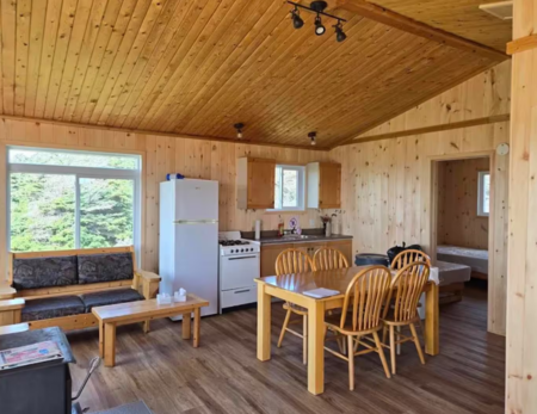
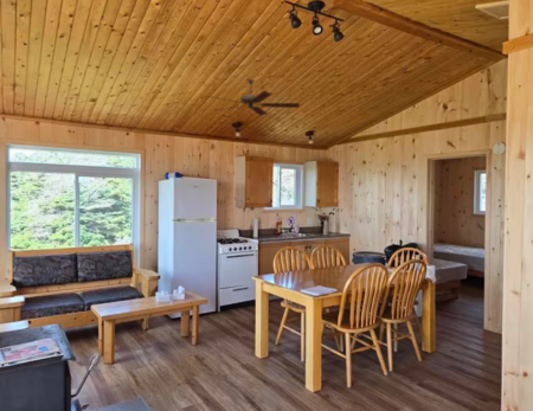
+ ceiling fan (253, 95)
